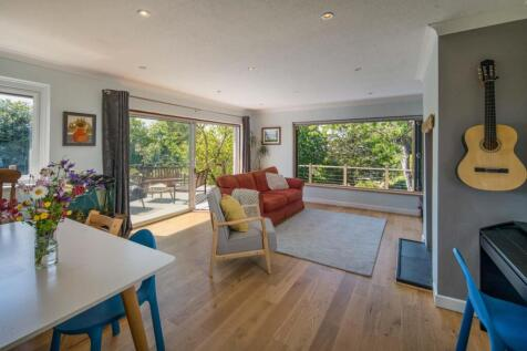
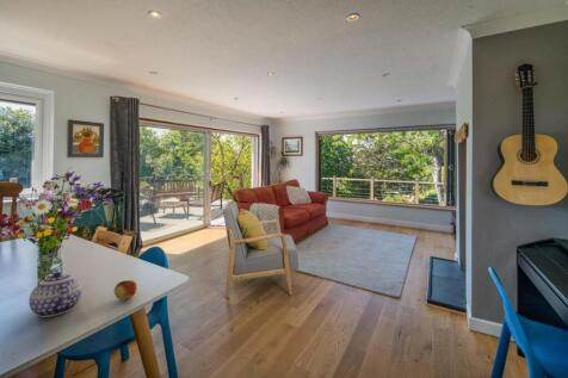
+ fruit (125, 289)
+ teapot (56, 291)
